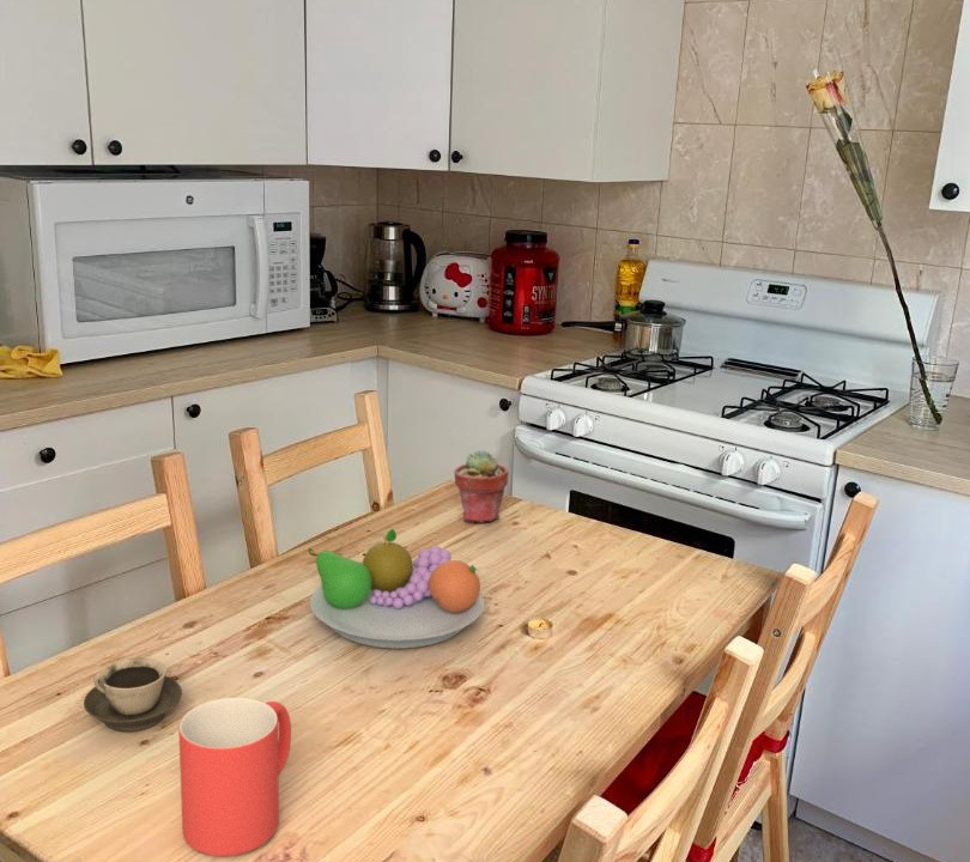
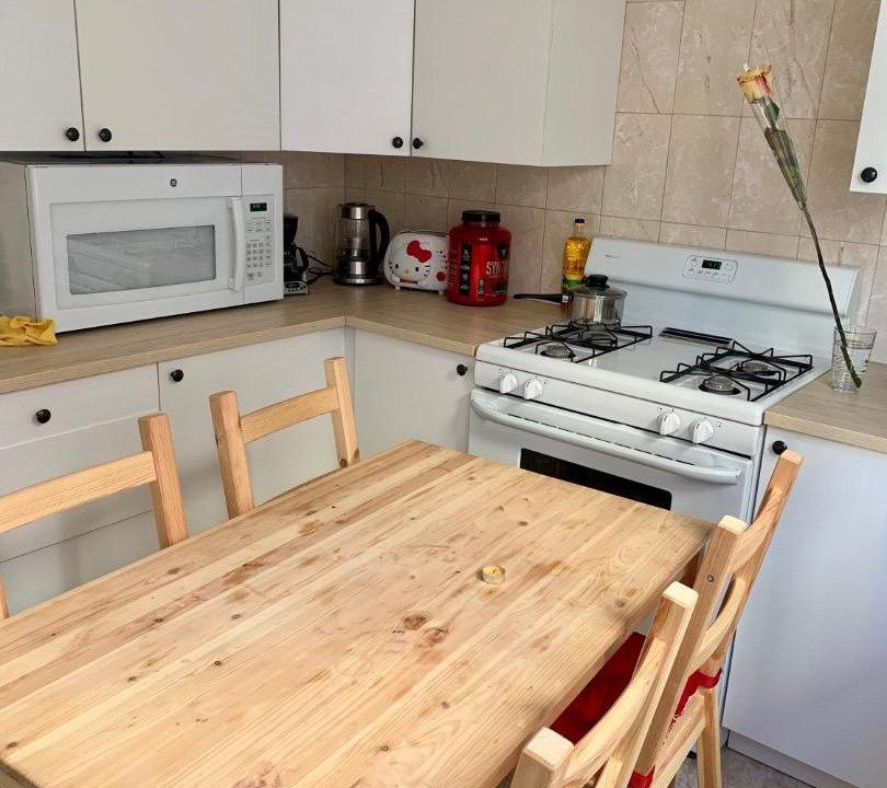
- mug (243, 766)
- cup (133, 693)
- potted succulent (480, 484)
- fruit bowl (393, 582)
